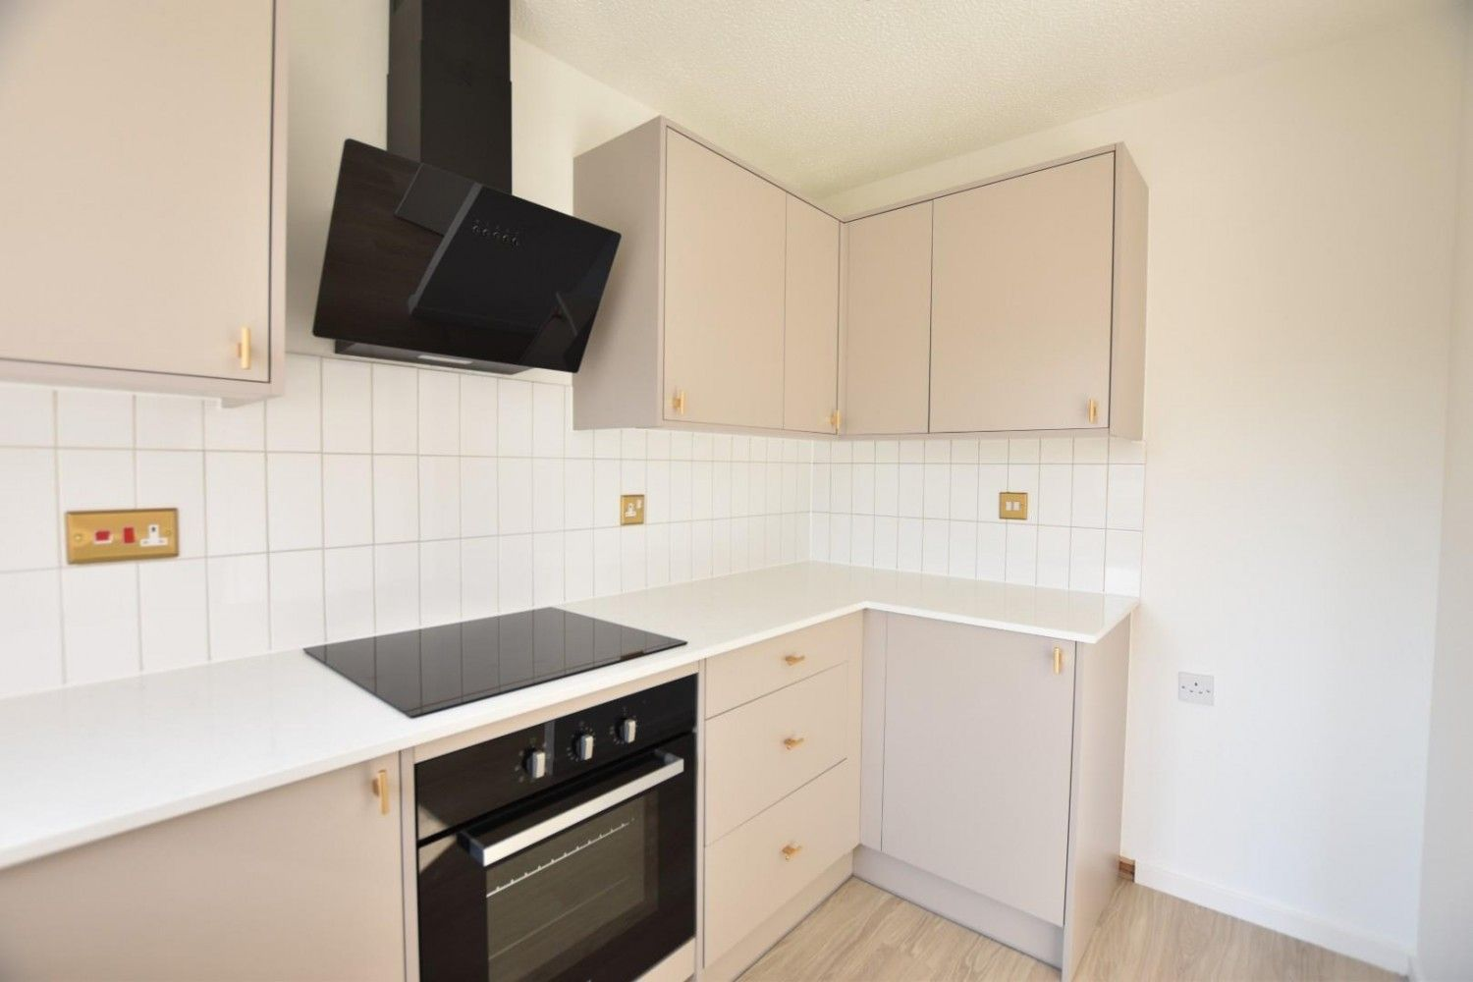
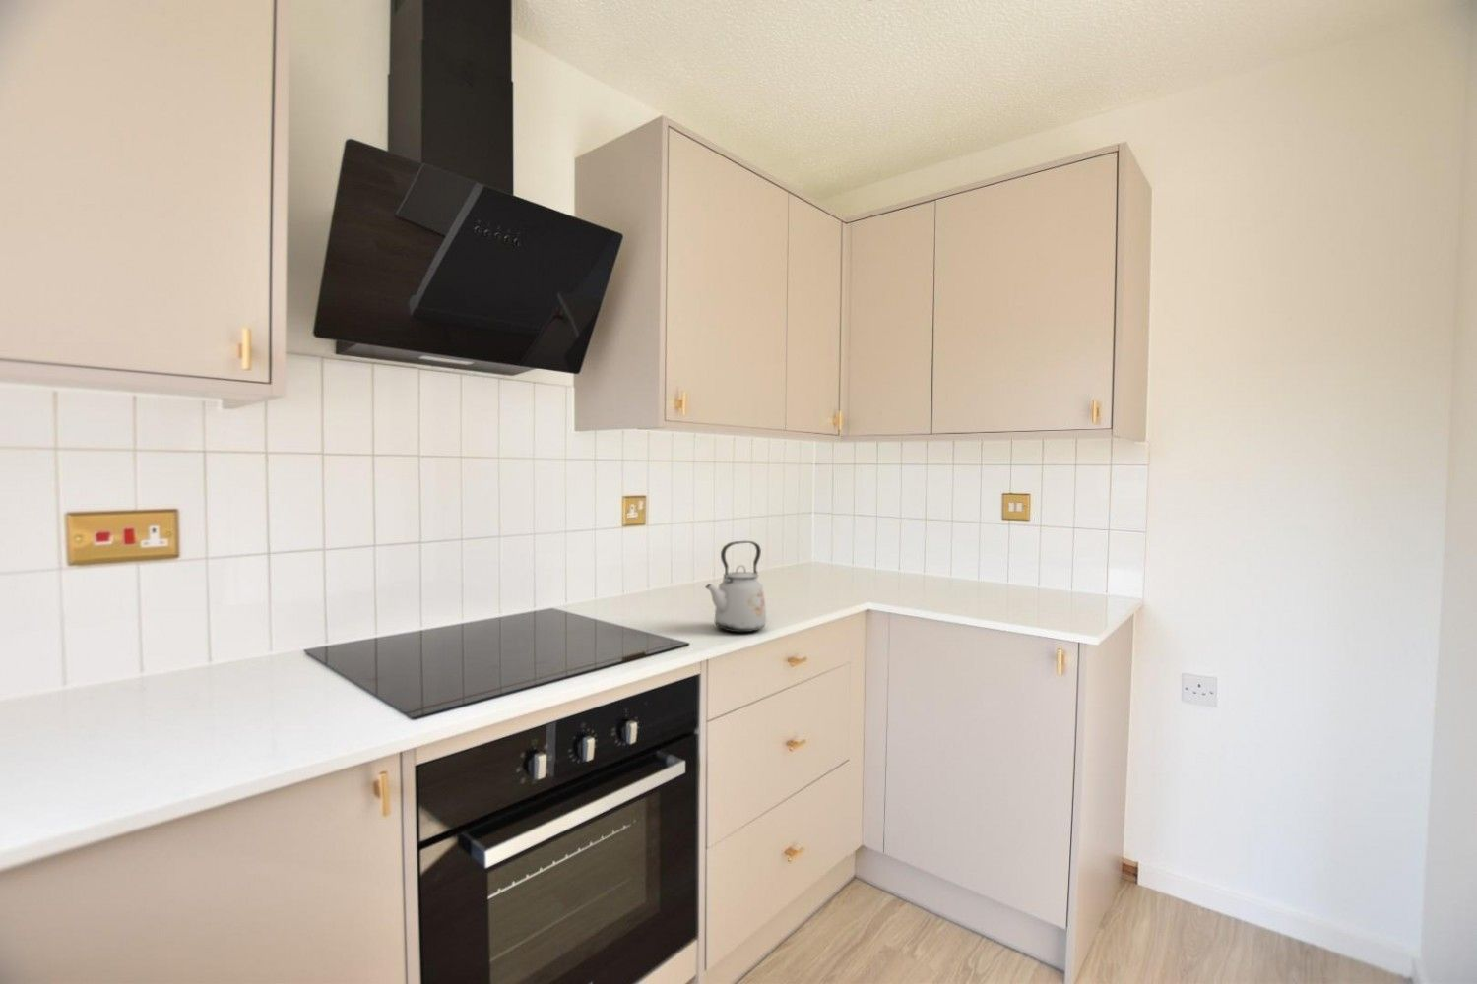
+ kettle (733, 585)
